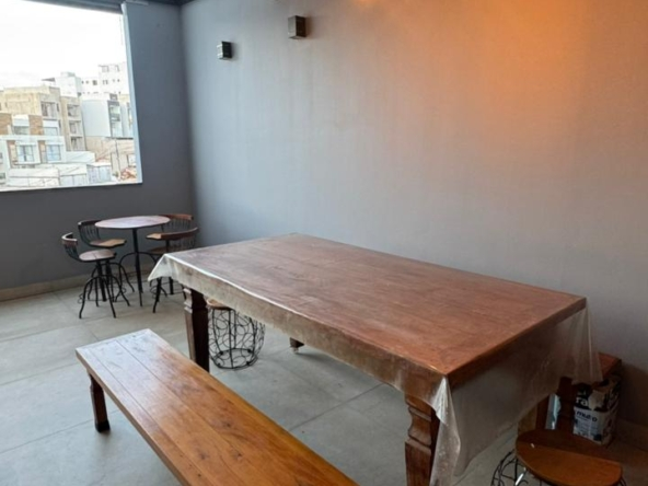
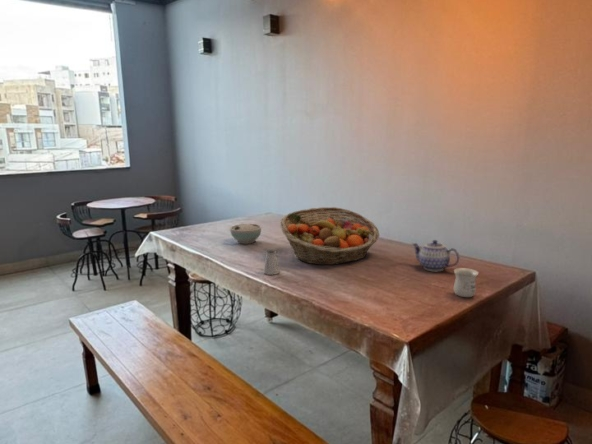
+ mug (467, 282)
+ teapot (434, 254)
+ fruit basket (329, 234)
+ bowl (246, 233)
+ saltshaker (271, 261)
